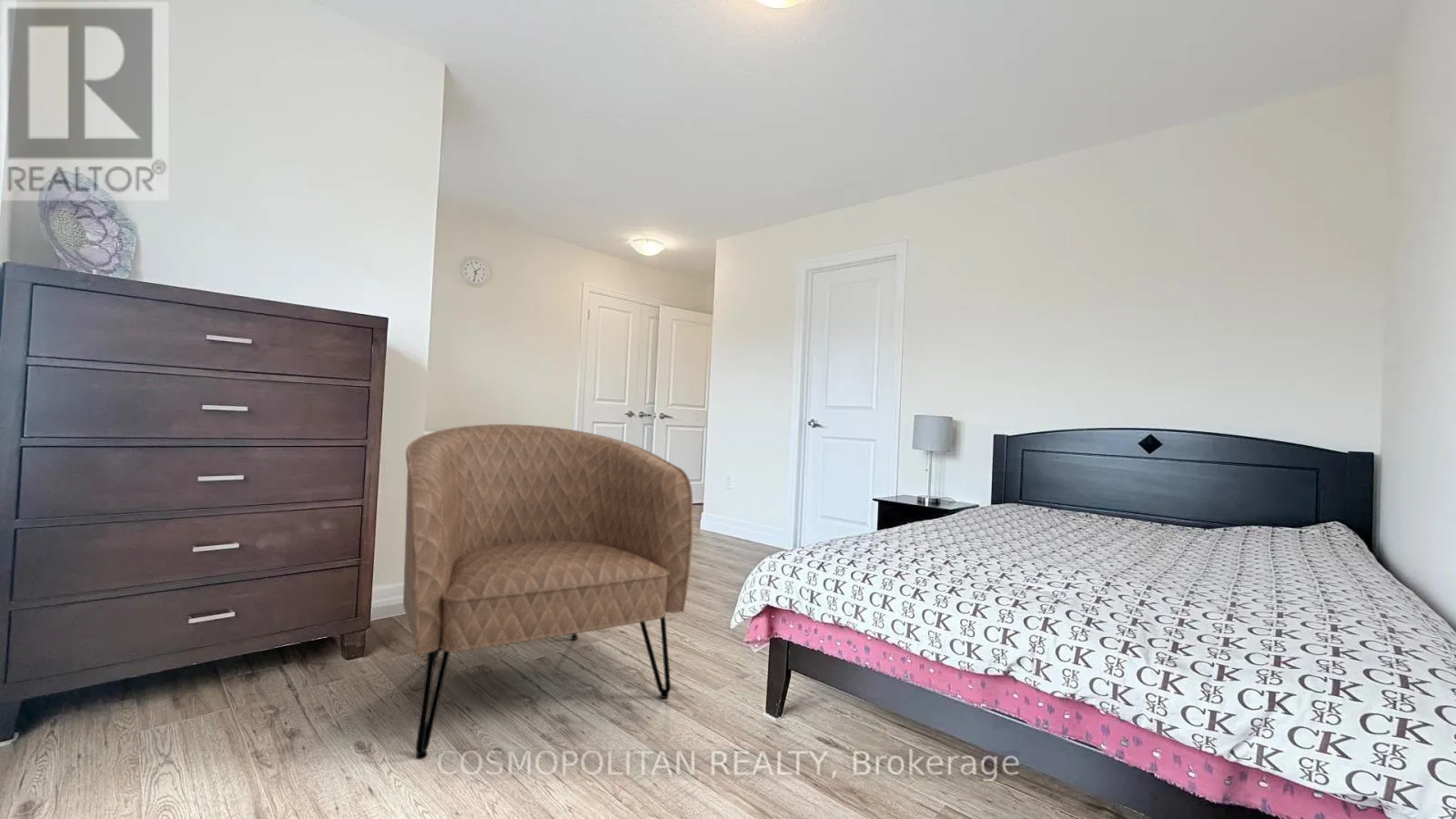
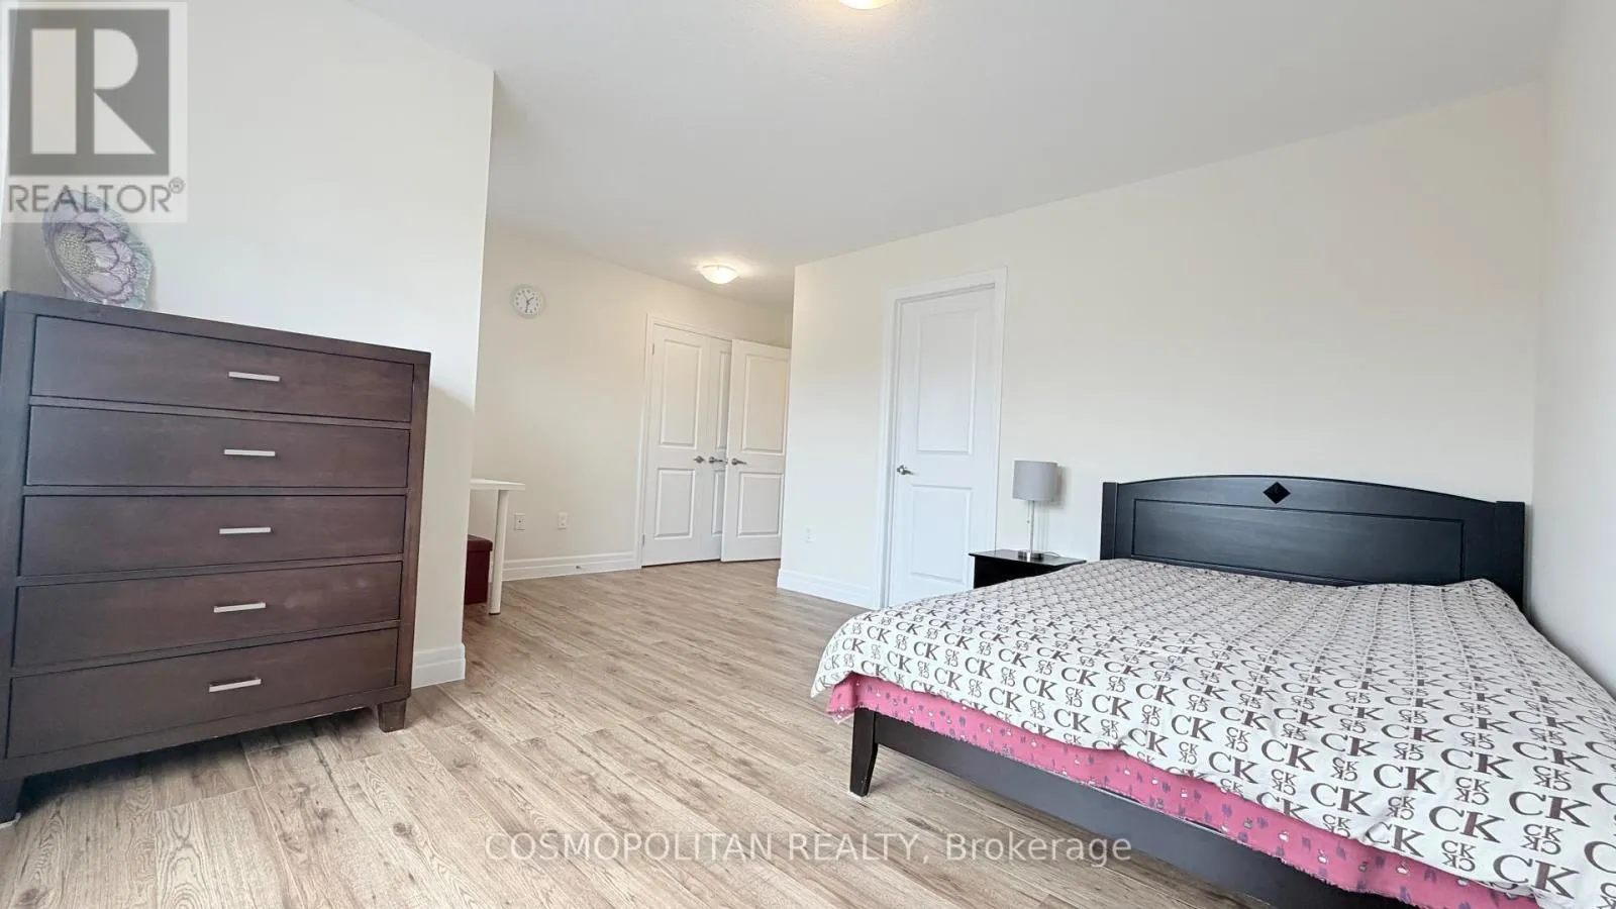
- armchair (534, 553)
